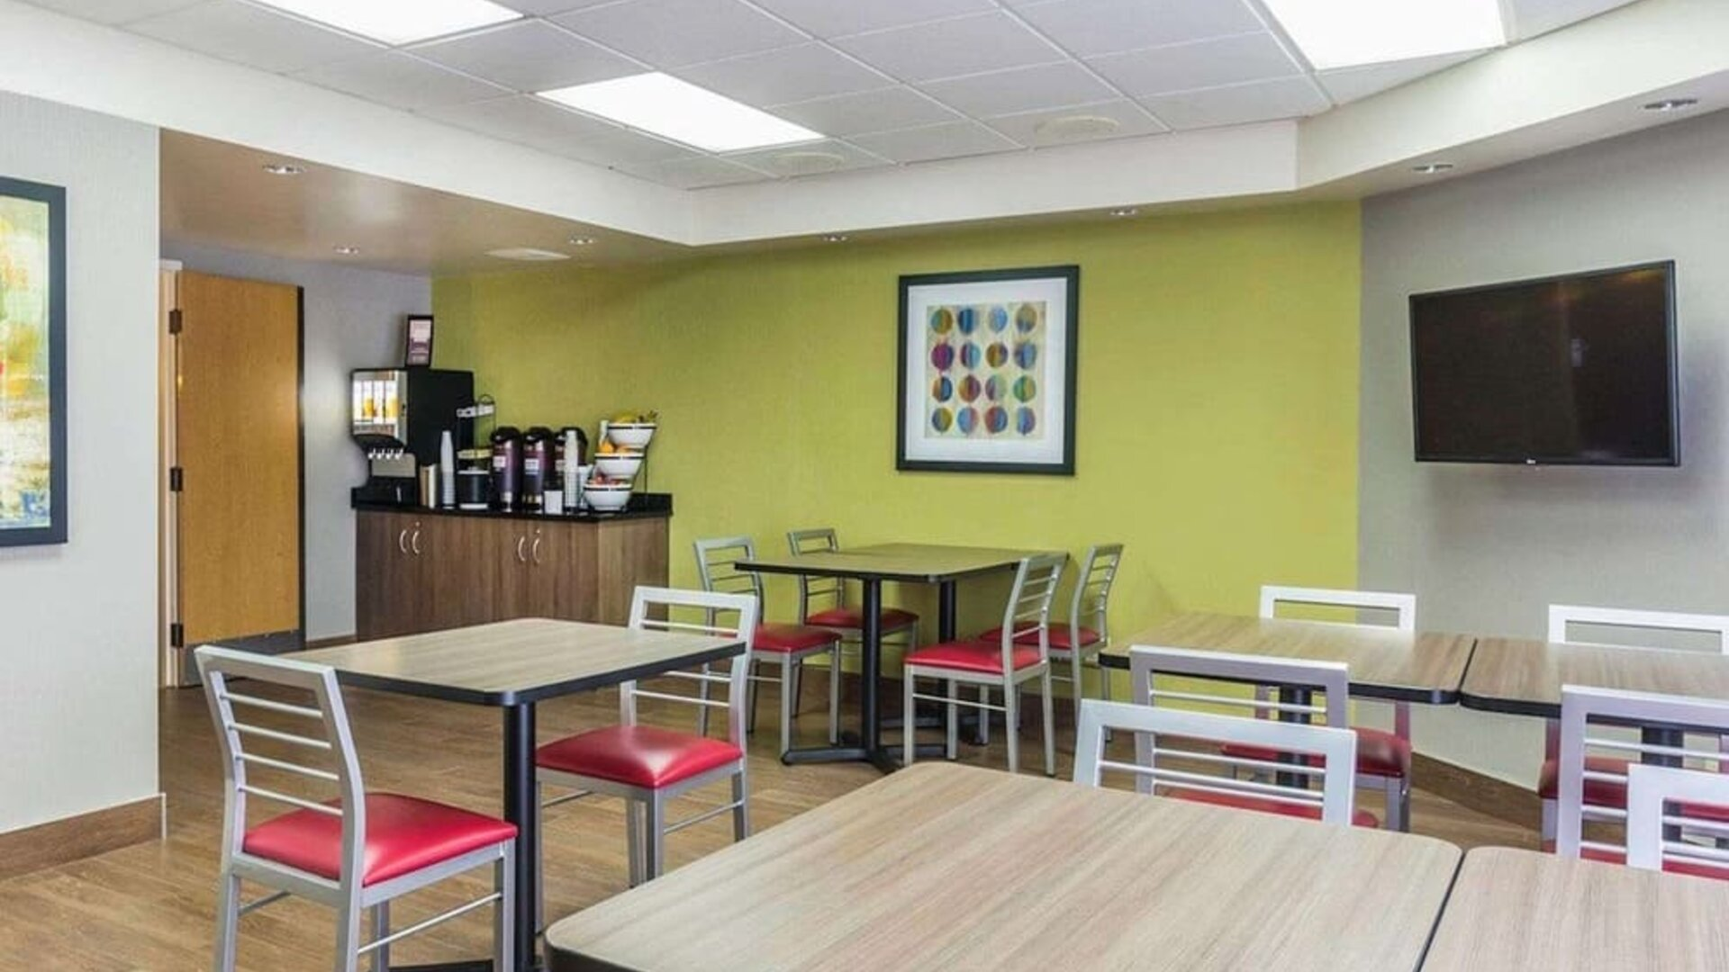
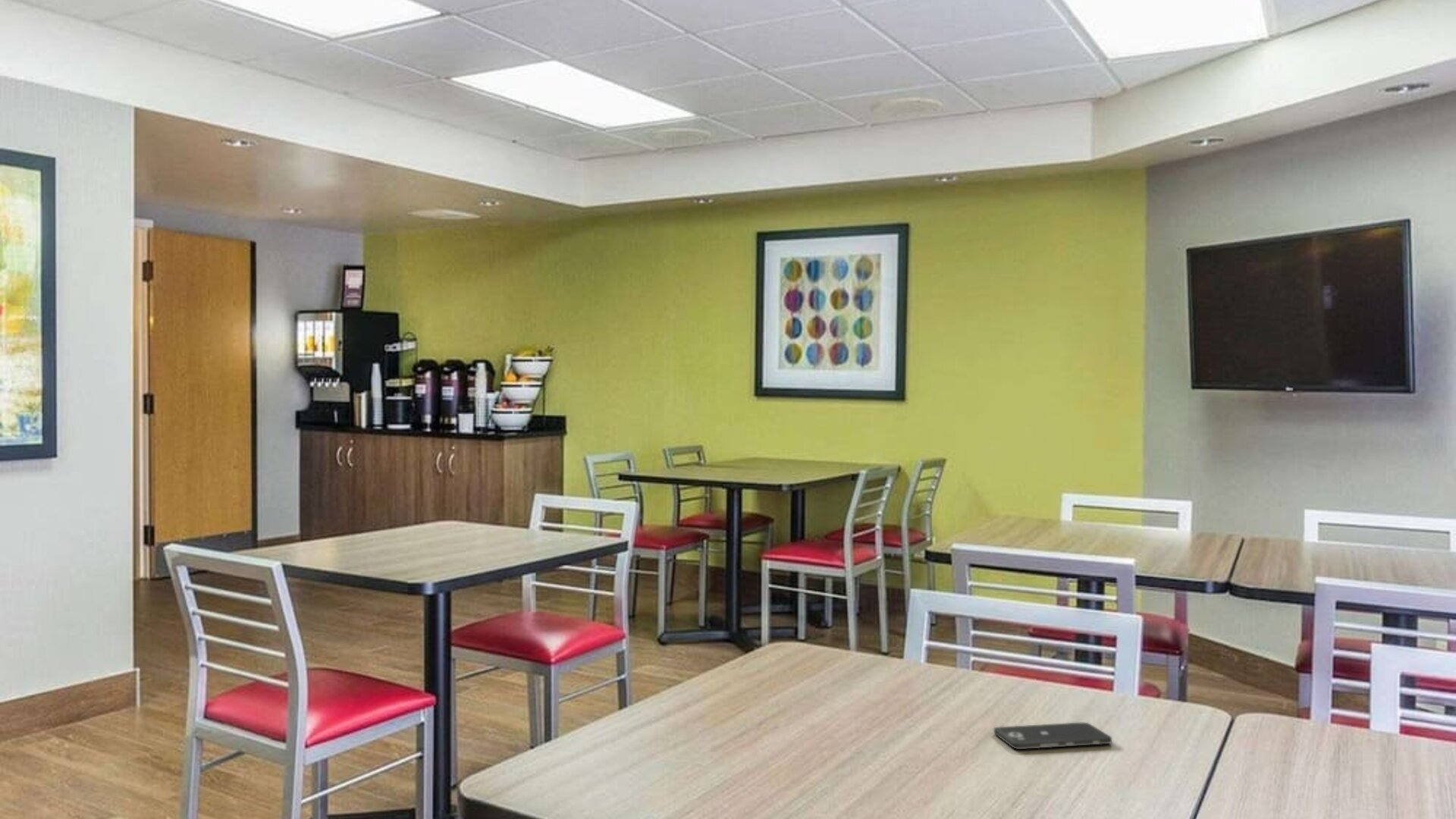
+ smartphone (1052, 735)
